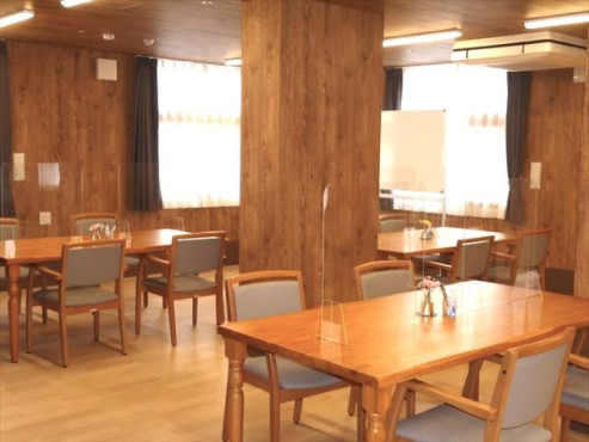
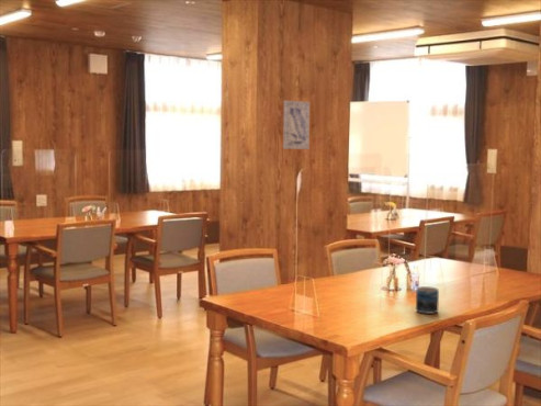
+ mug (425, 298)
+ wall art (296, 125)
